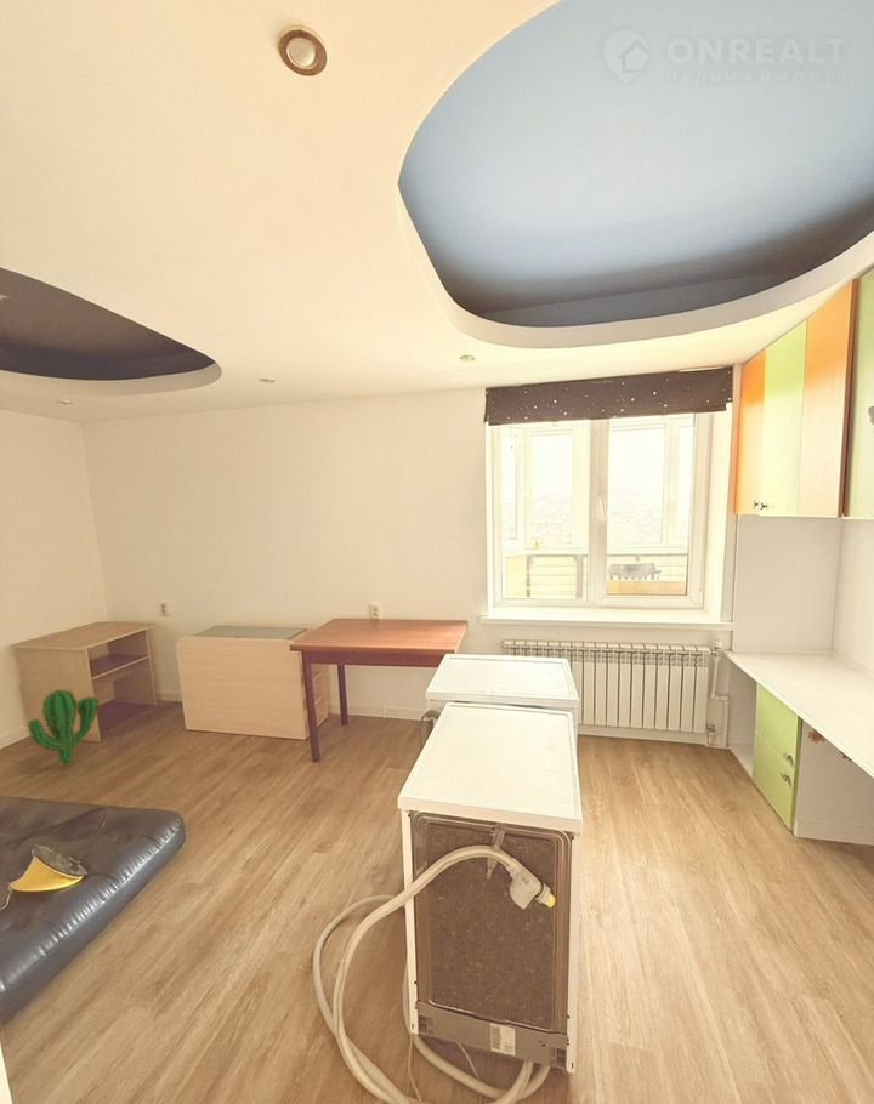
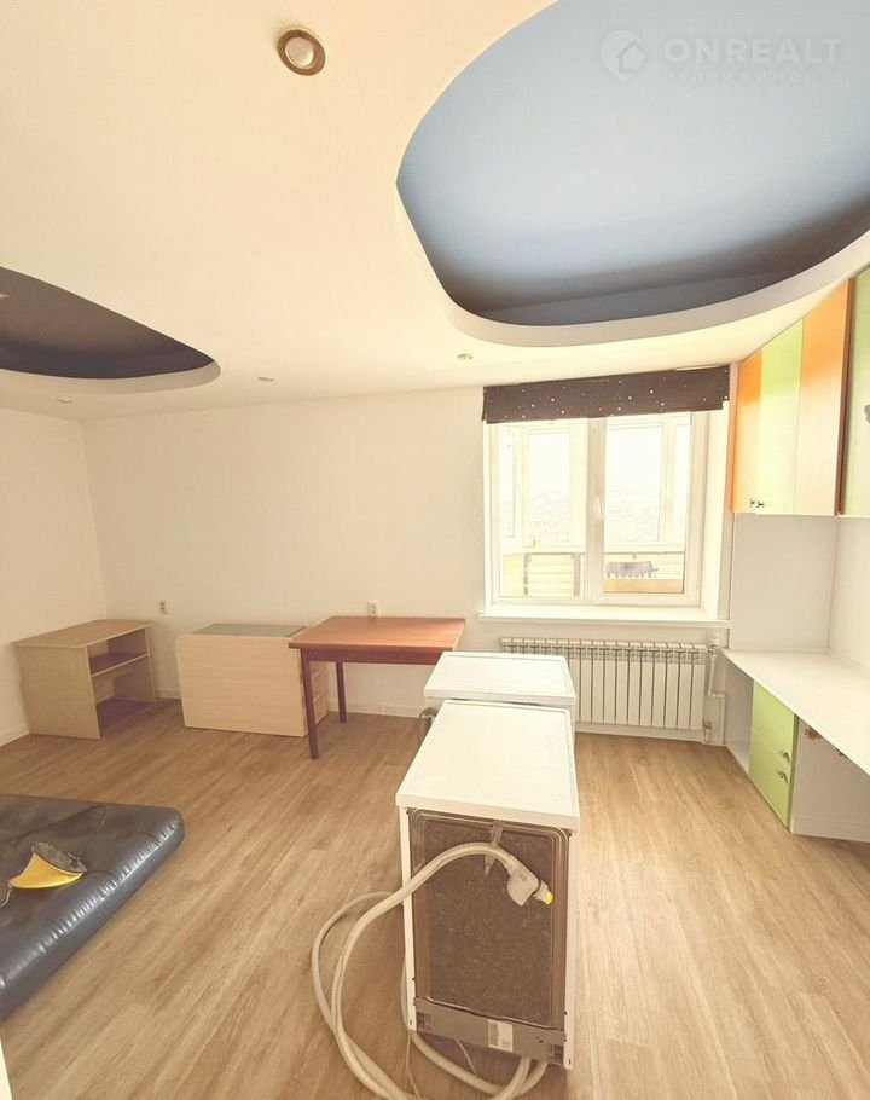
- cactus (67, 725)
